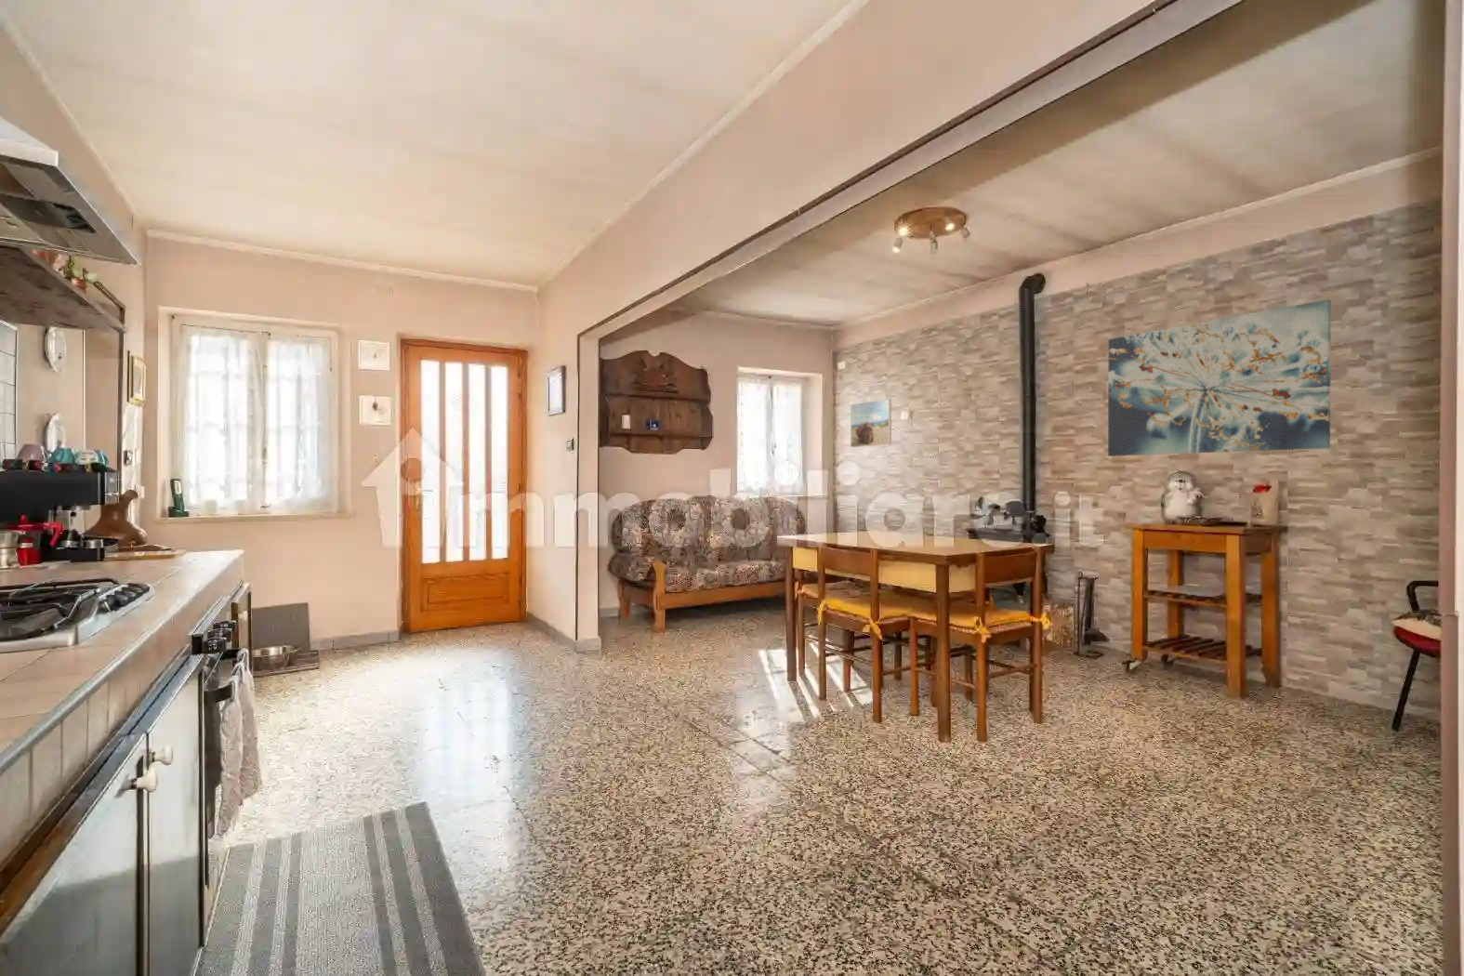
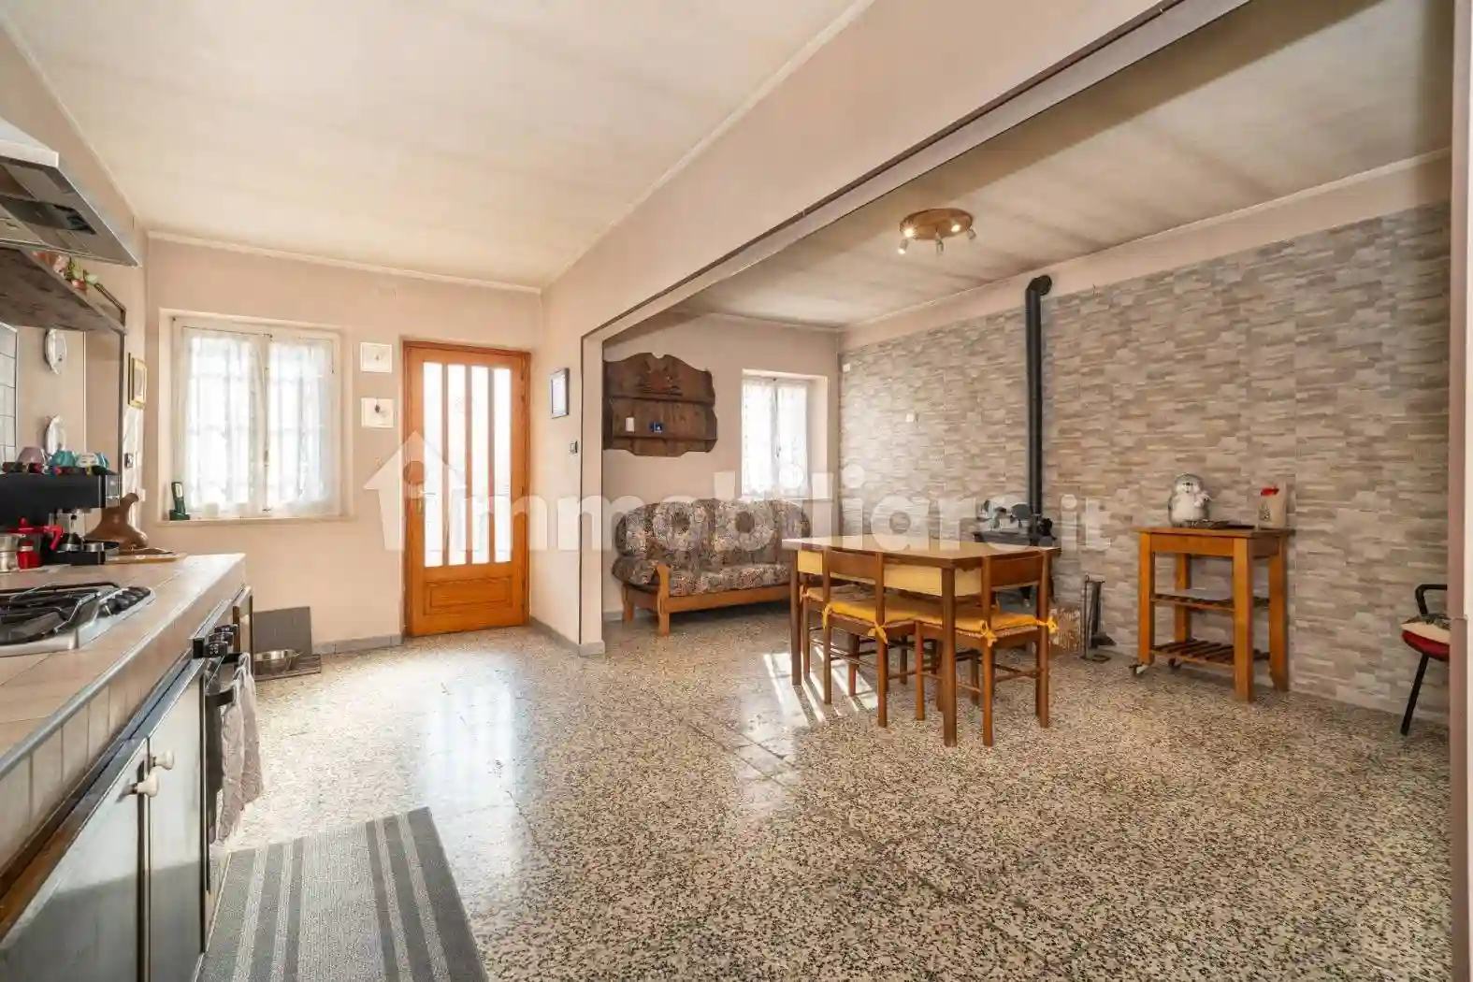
- wall art (1206, 387)
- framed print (870, 424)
